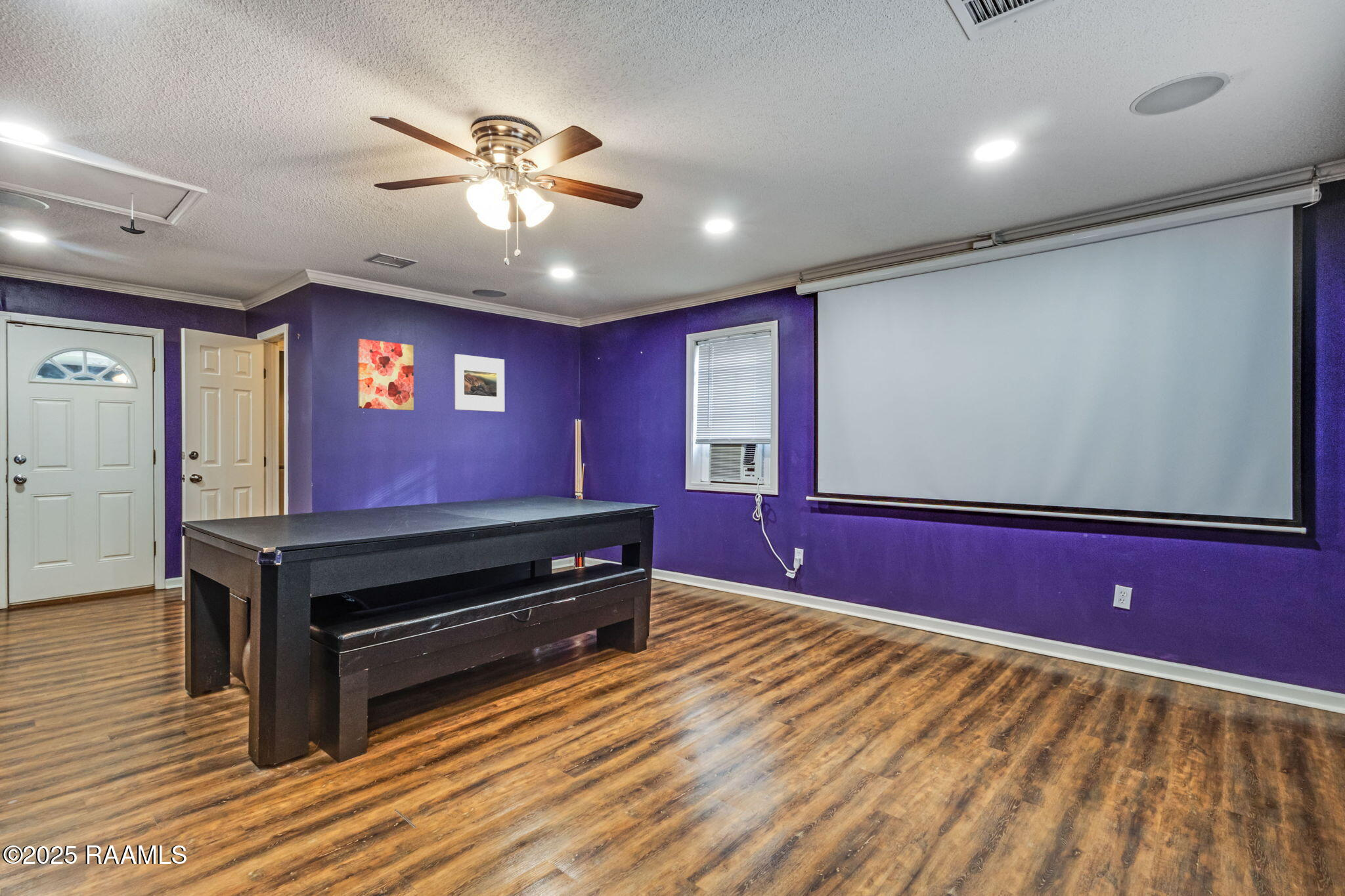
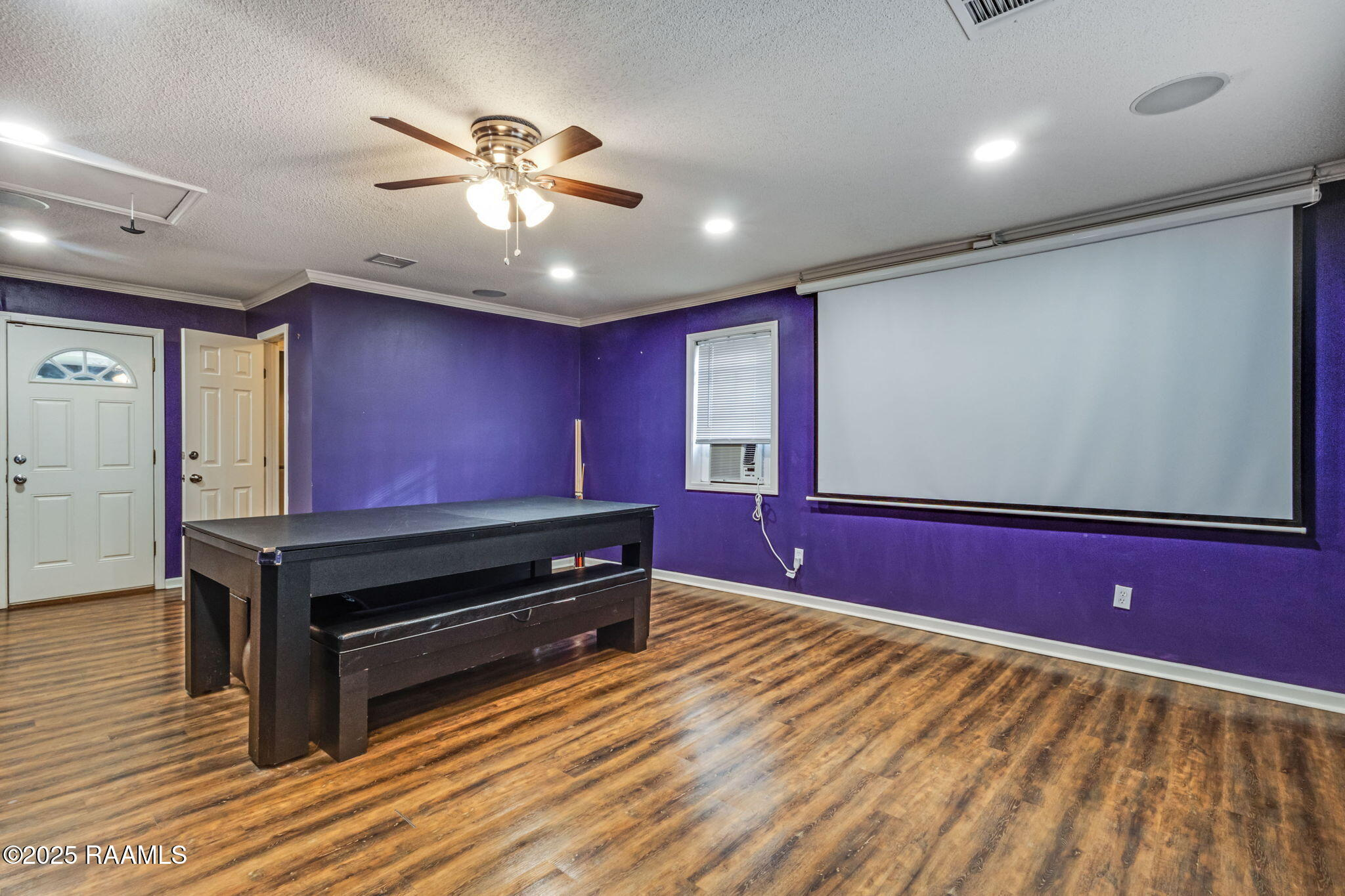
- wall art (386, 375)
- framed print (480, 383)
